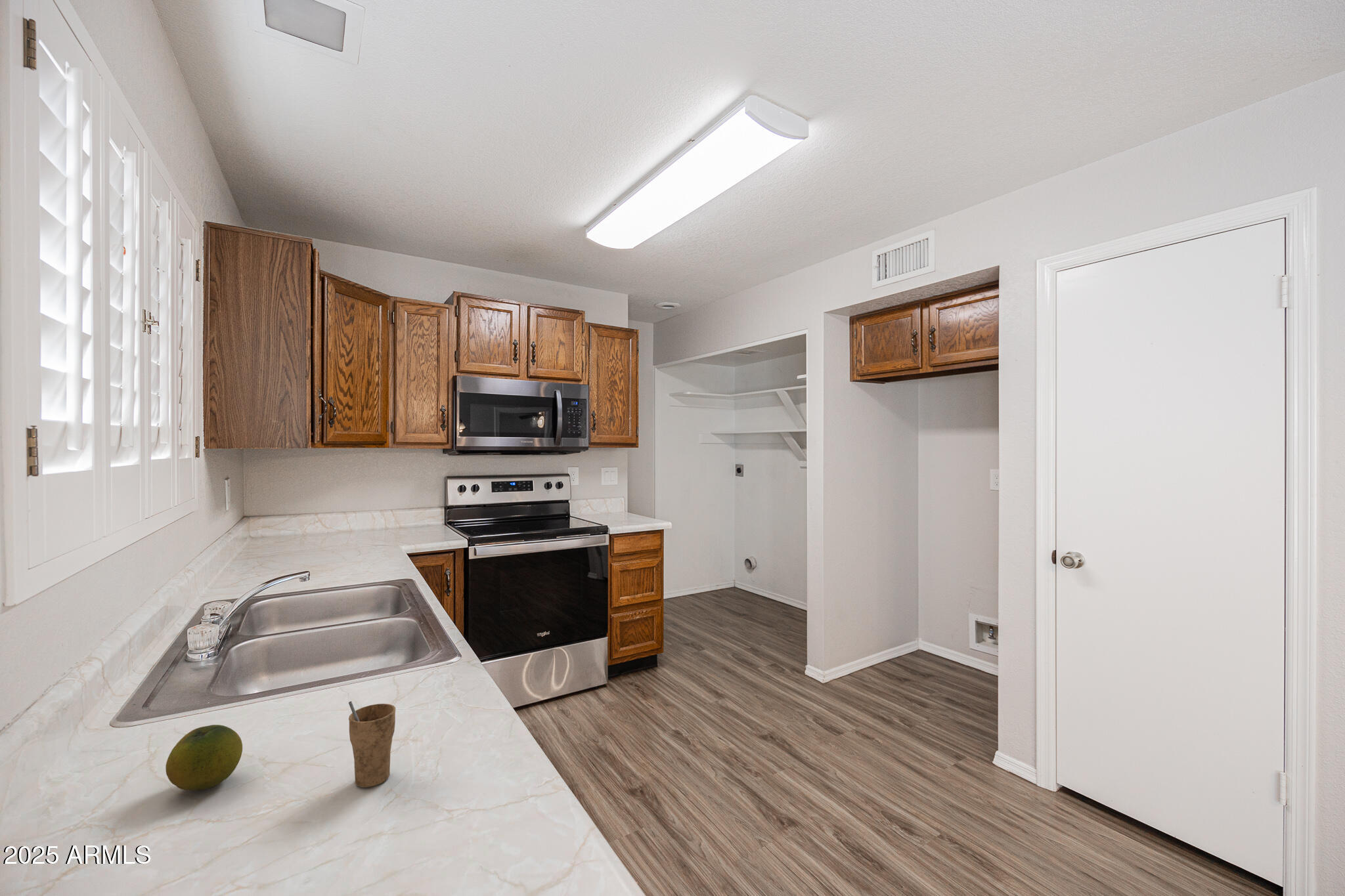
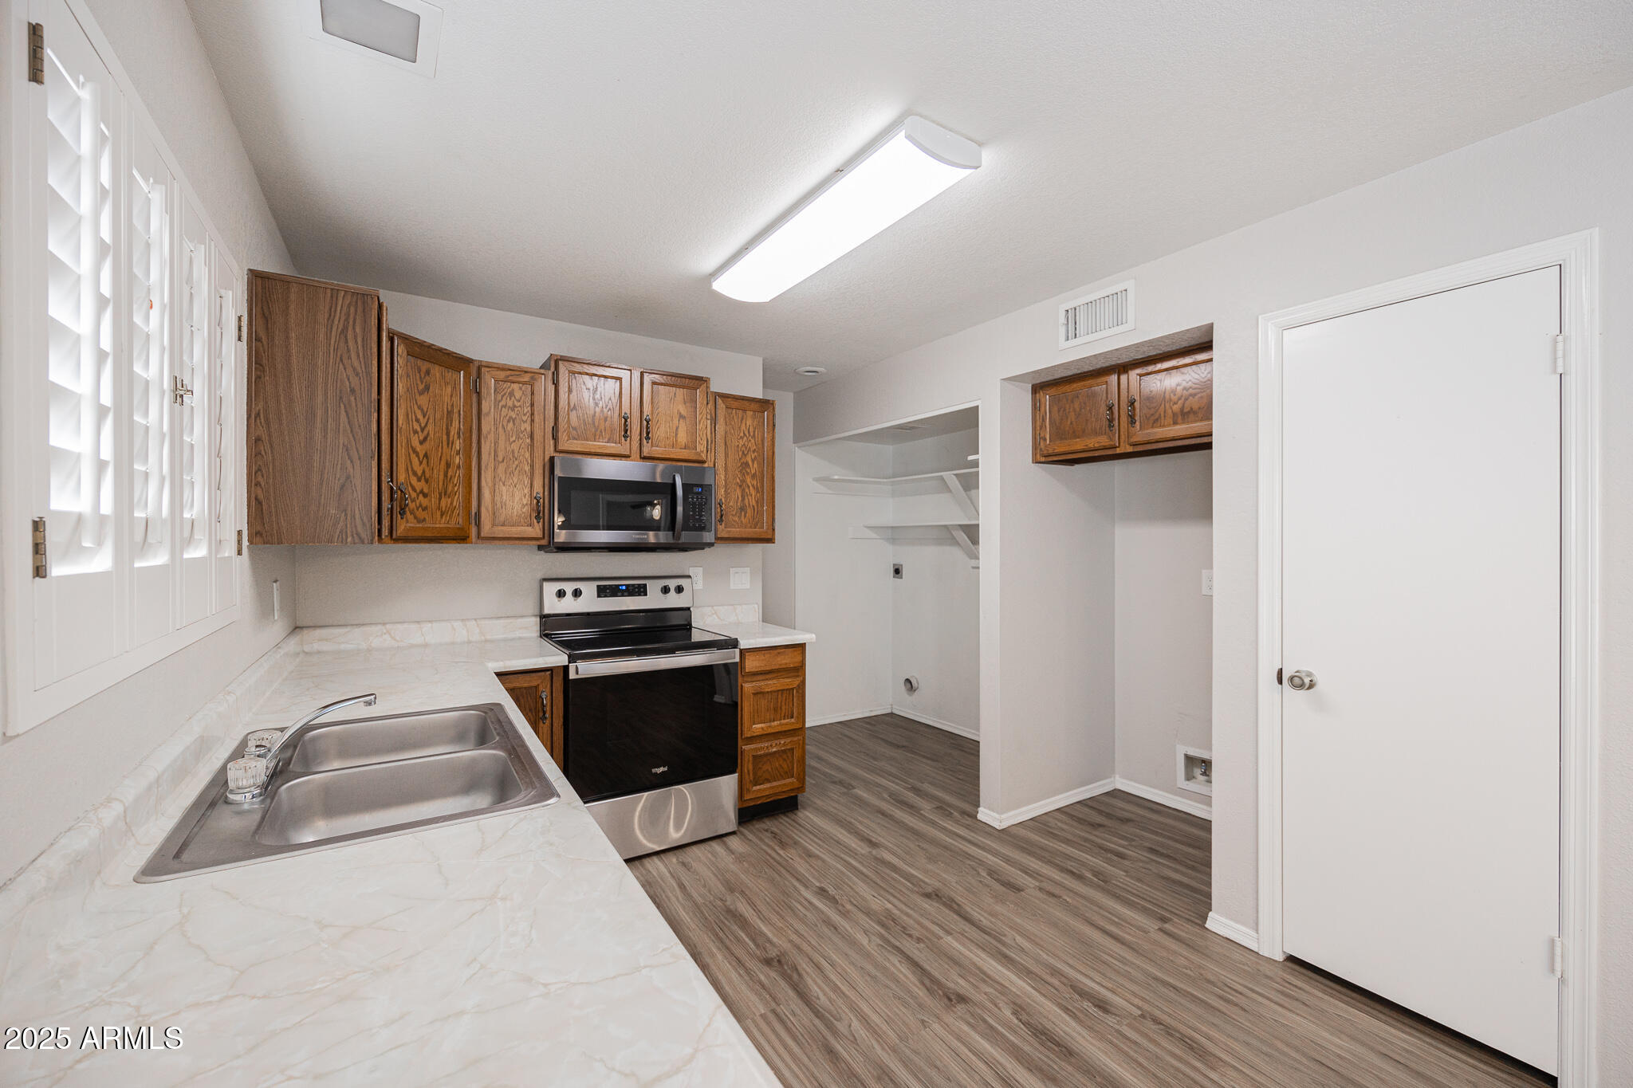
- fruit (205, 756)
- cup (372, 736)
